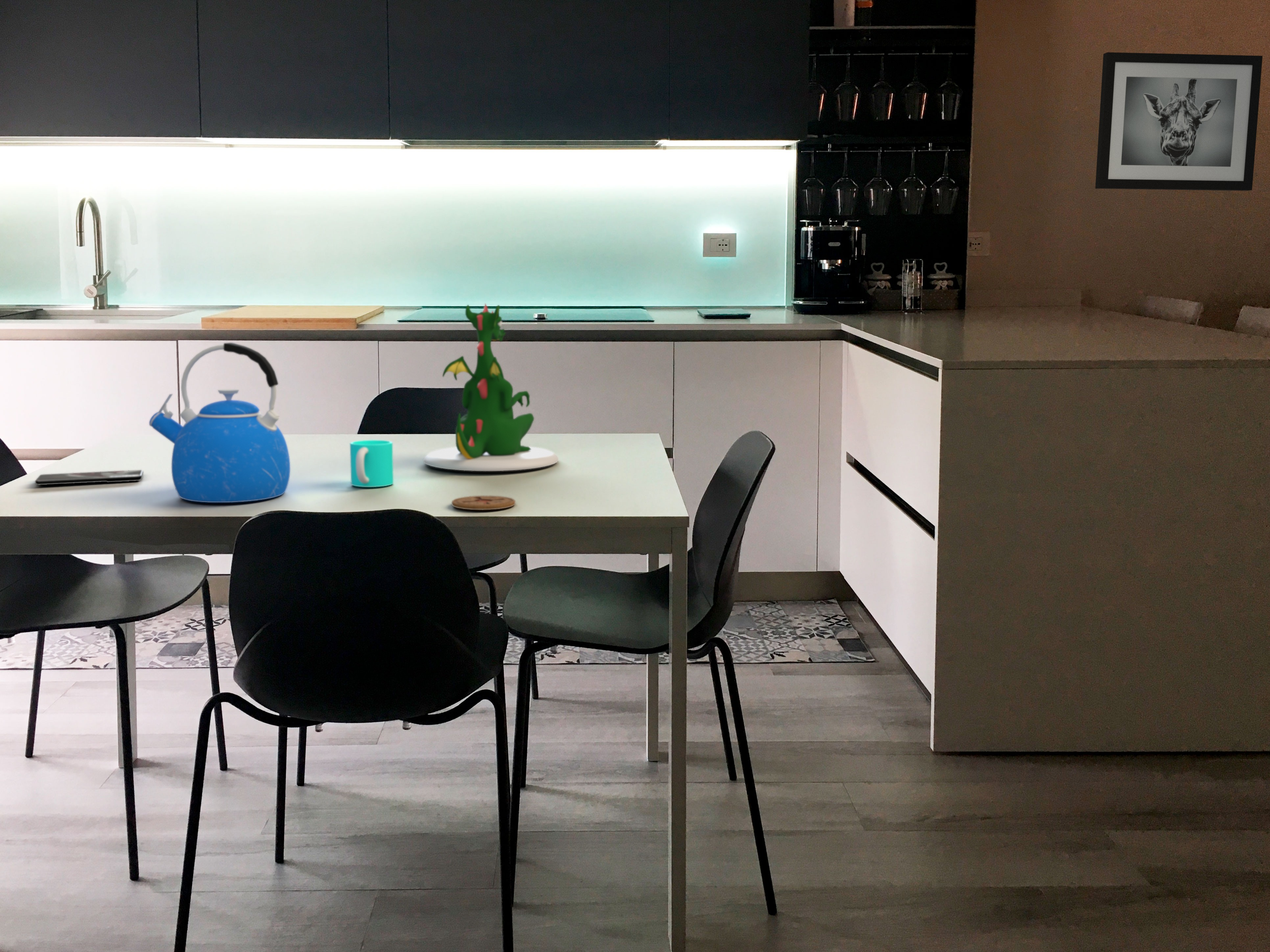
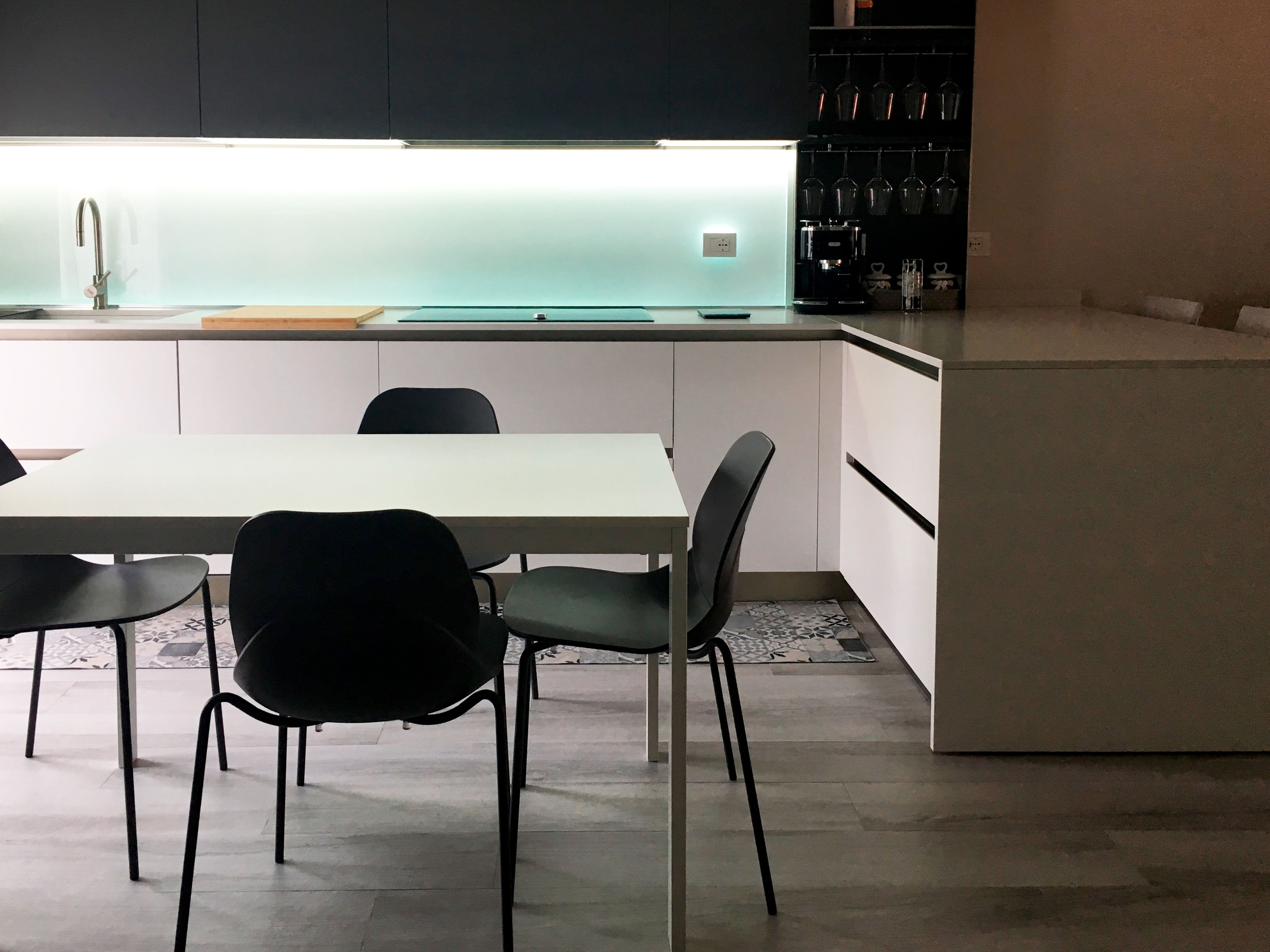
- dragon figurine (488, 384)
- kettle (216, 419)
- smartphone (90, 477)
- cup (369, 464)
- wall art (1178, 123)
- coaster (483, 502)
